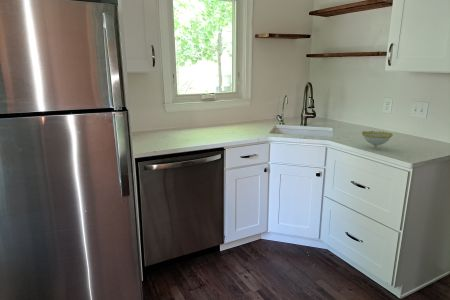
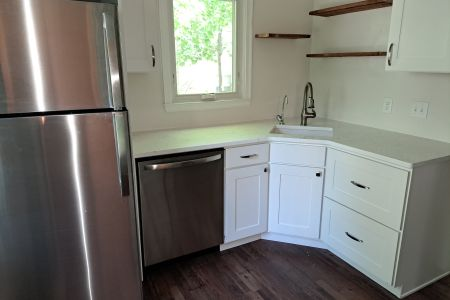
- decorative bowl (376, 140)
